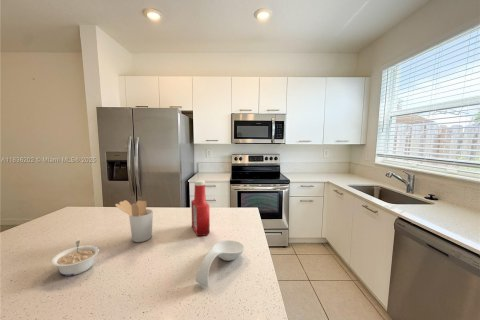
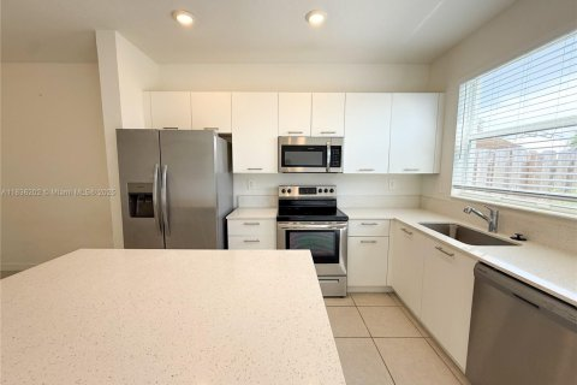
- utensil holder (135, 219)
- spoon rest (221, 255)
- soap bottle (200, 205)
- legume (75, 259)
